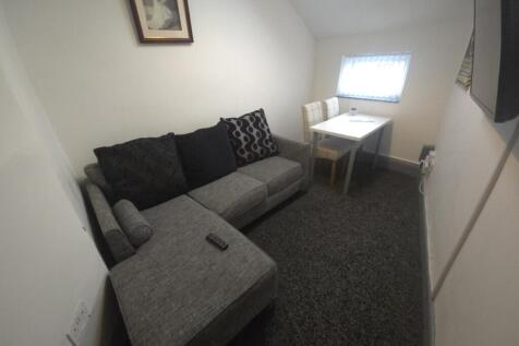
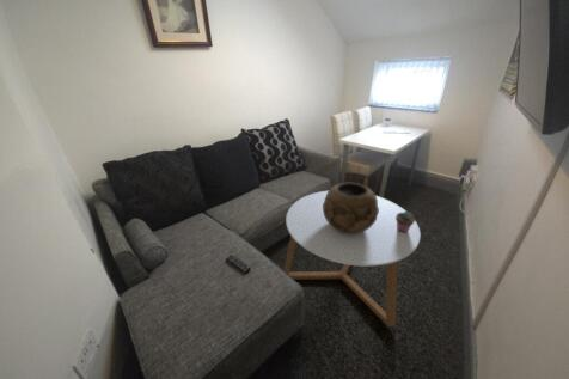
+ coffee table (347, 251)
+ decorative bowl (349, 207)
+ potted succulent (404, 220)
